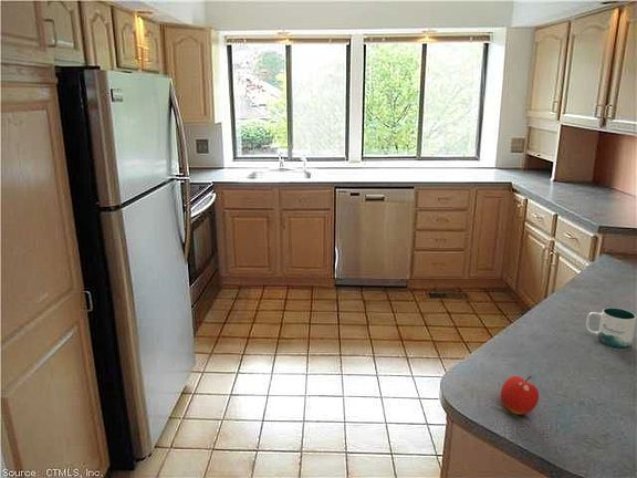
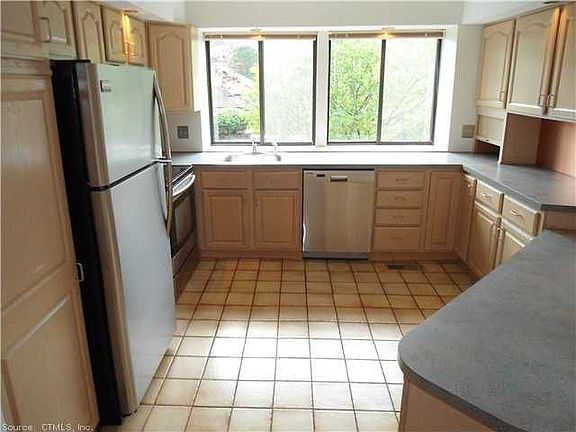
- mug (608, 326)
- fruit (519, 393)
